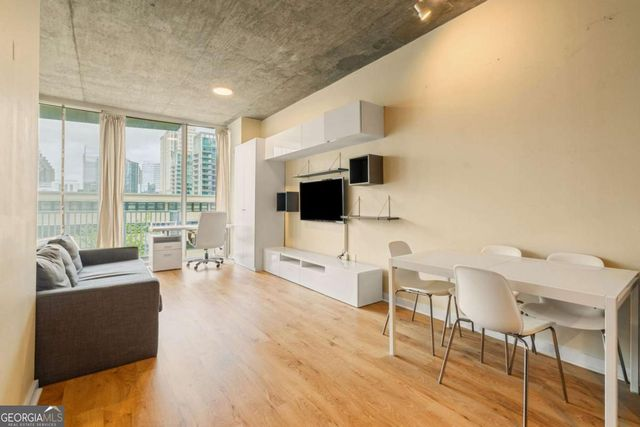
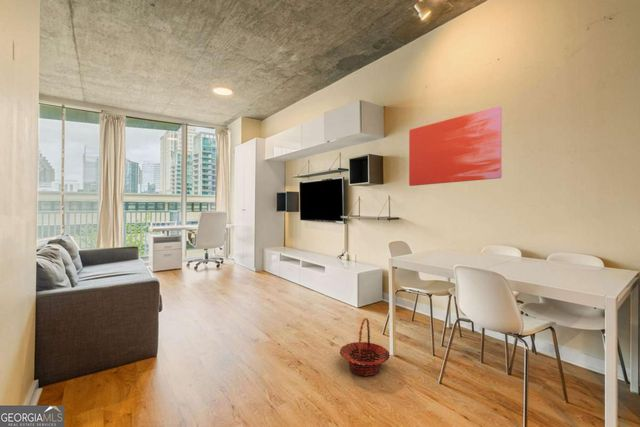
+ basket (364, 343)
+ wall art (449, 151)
